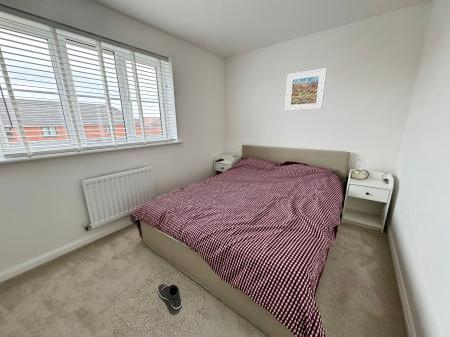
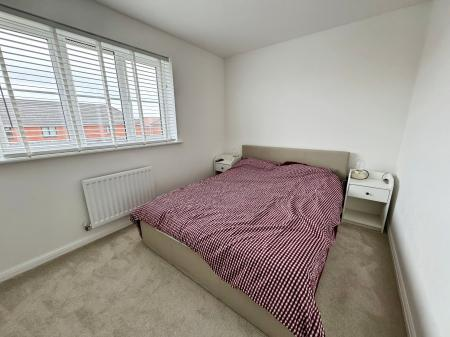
- sneaker (169, 290)
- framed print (304, 91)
